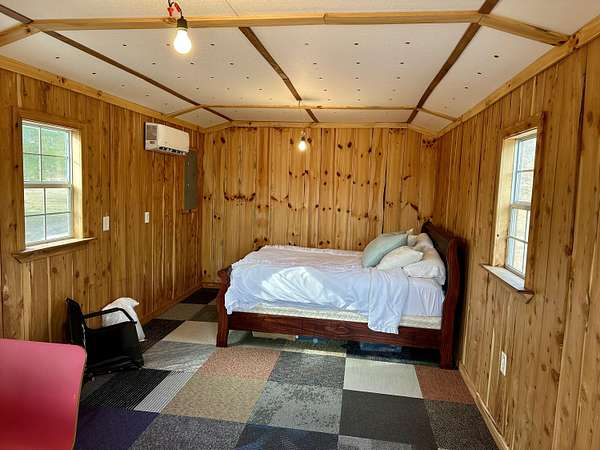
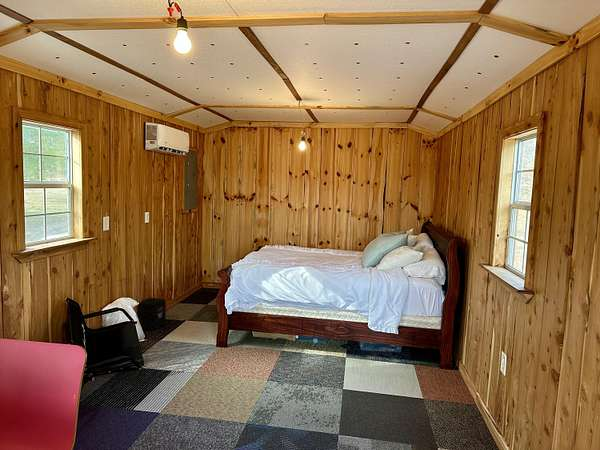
+ air purifier (152, 313)
